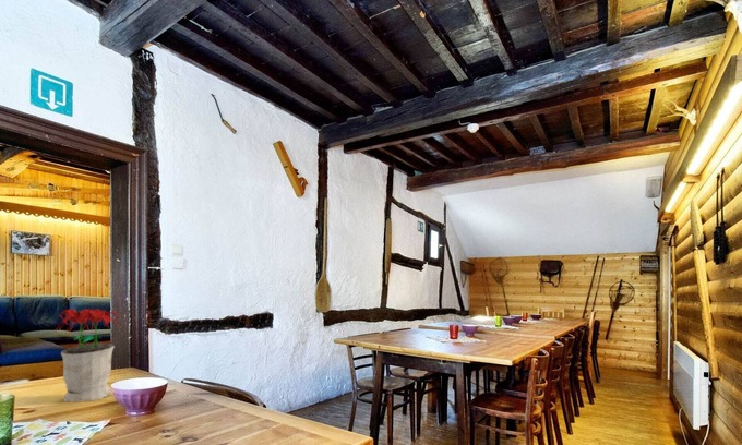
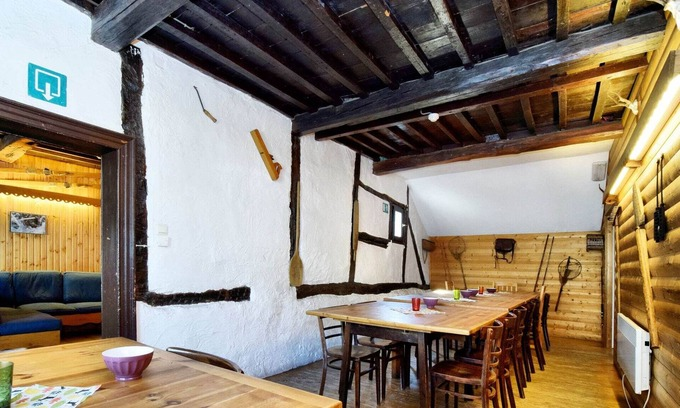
- potted plant (88, 351)
